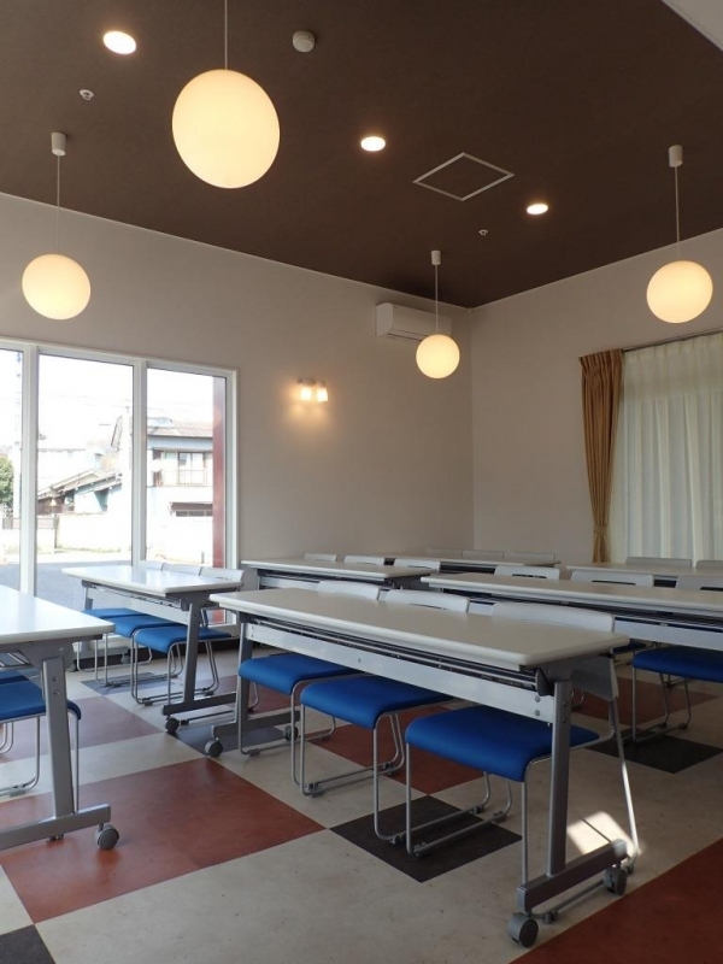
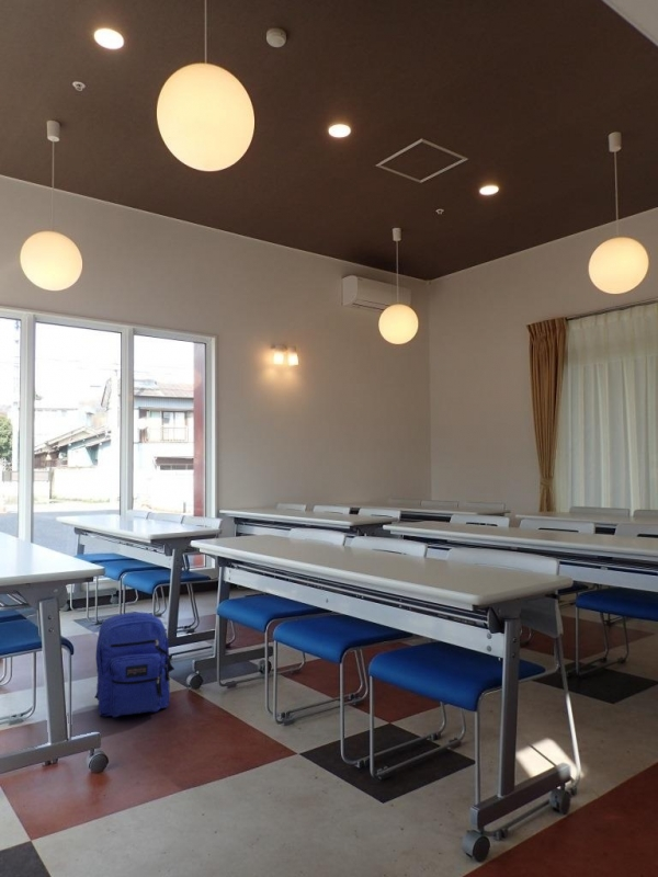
+ backpack (136, 662)
